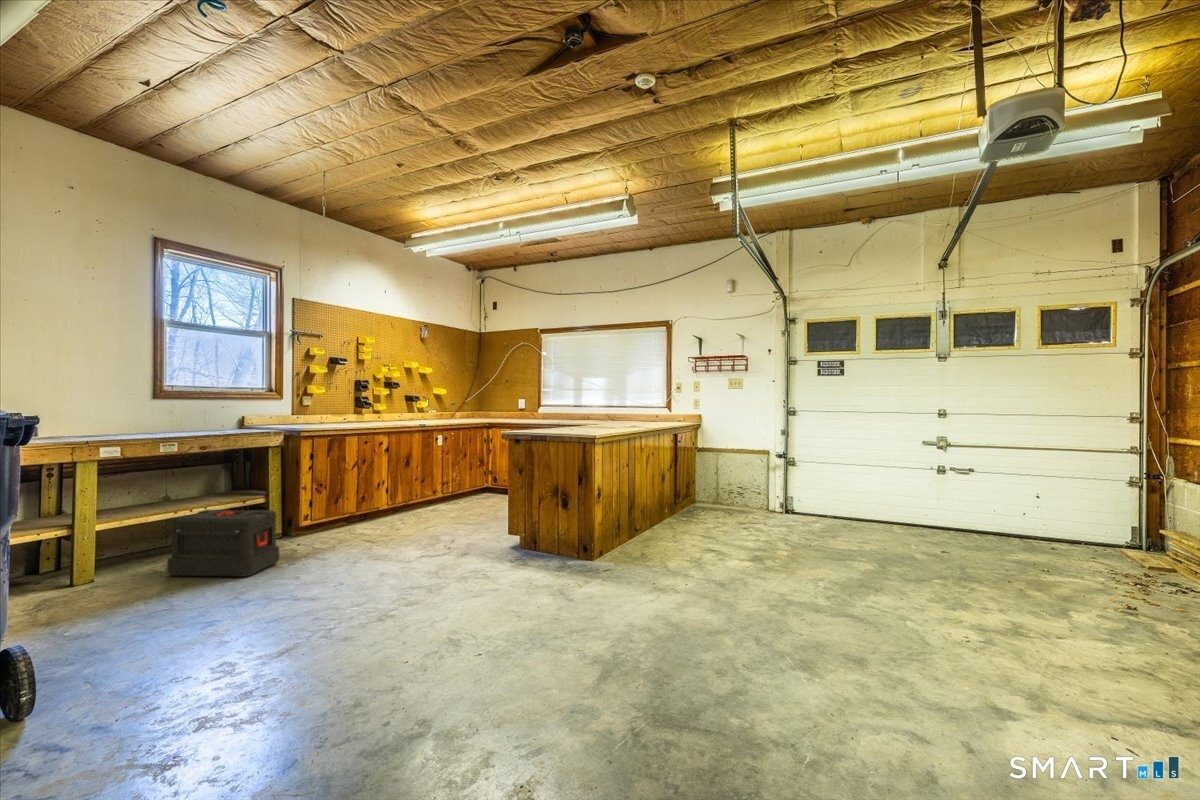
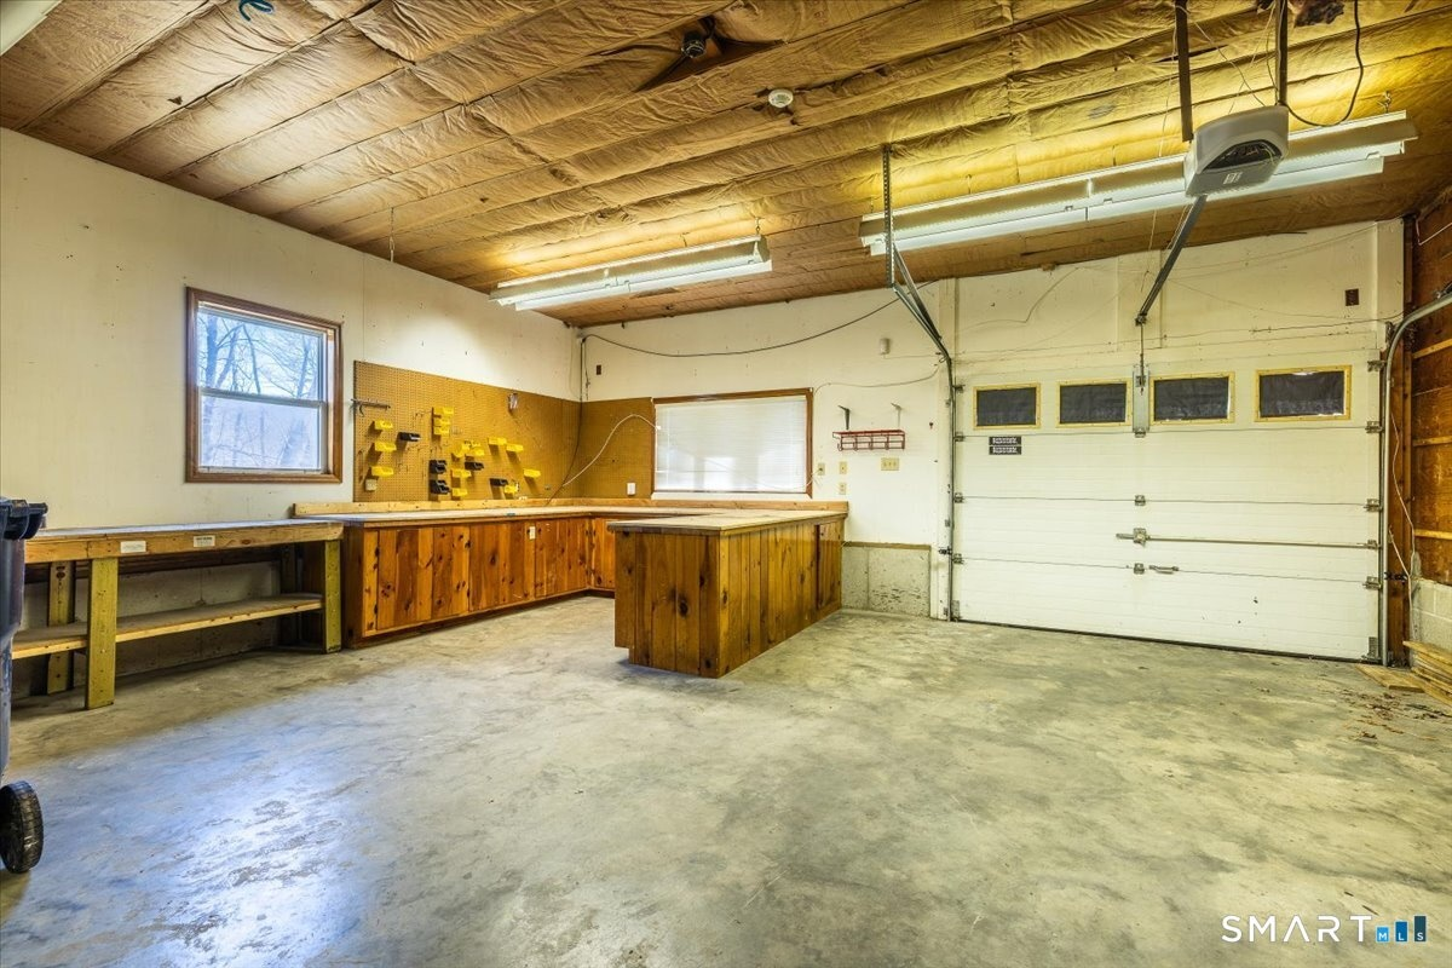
- toolbox (225, 541)
